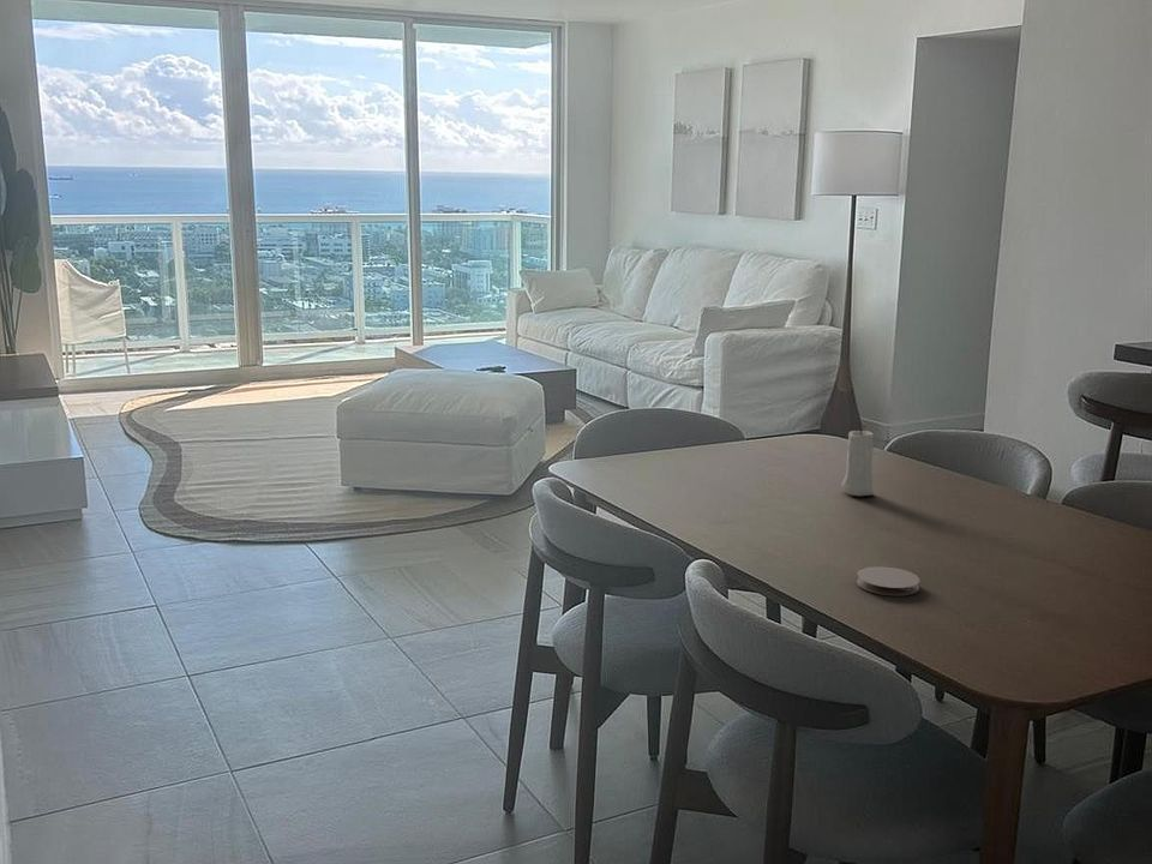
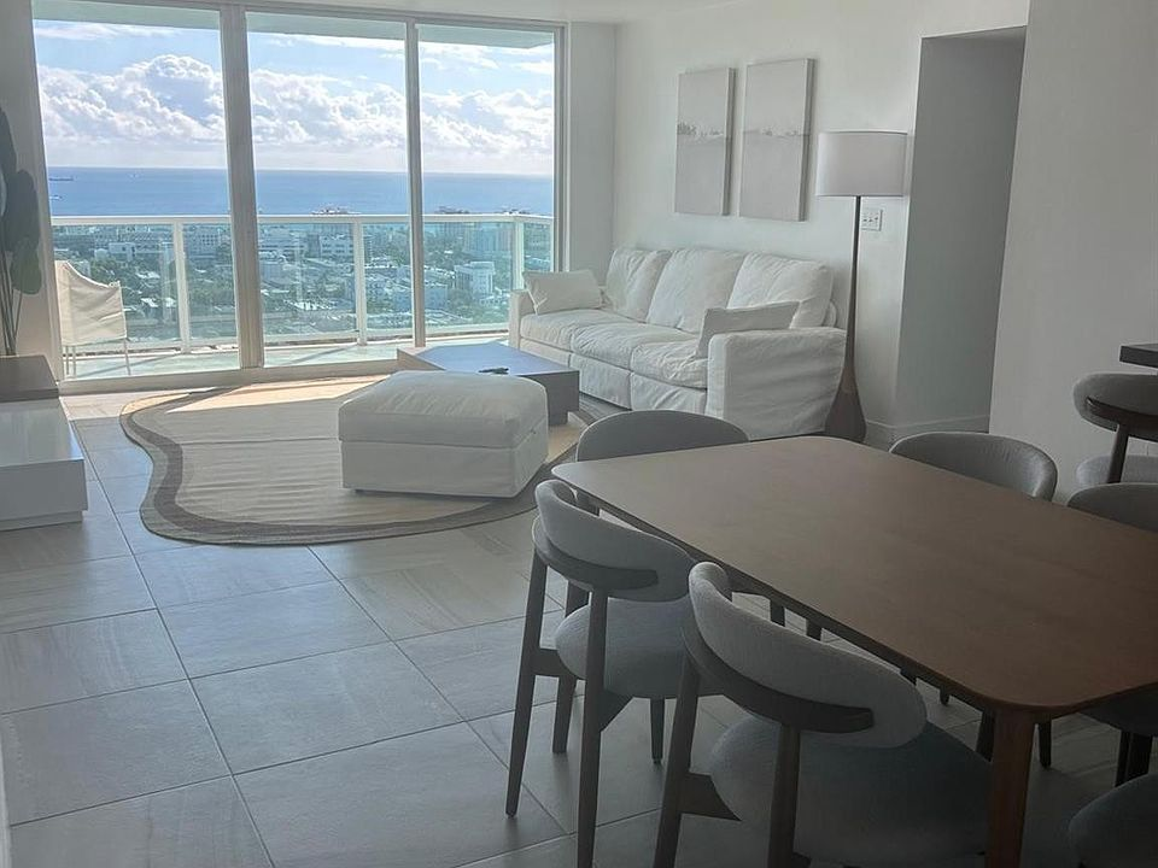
- coaster (887, 581)
- candle (859, 460)
